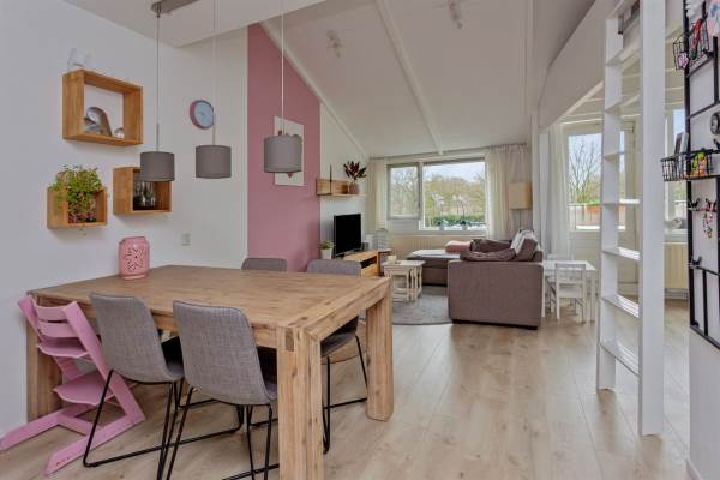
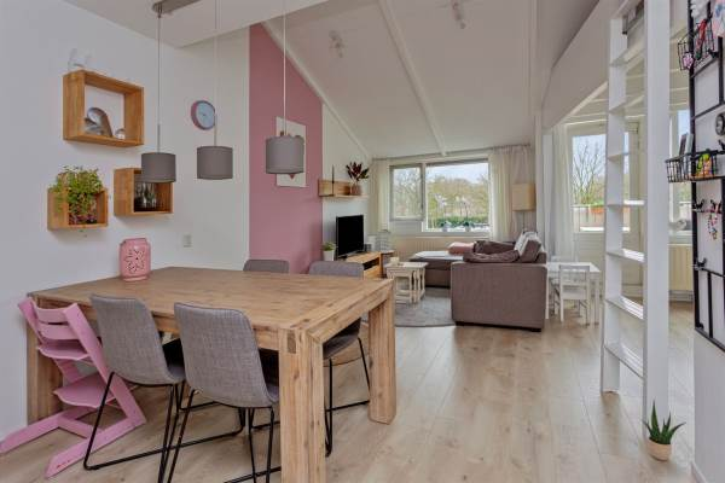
+ potted plant (661, 431)
